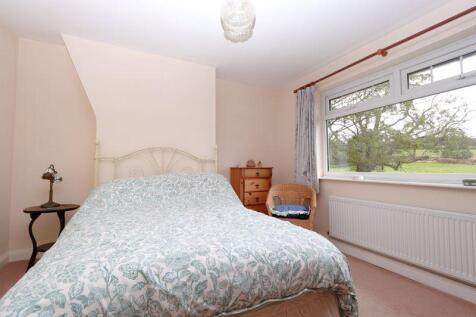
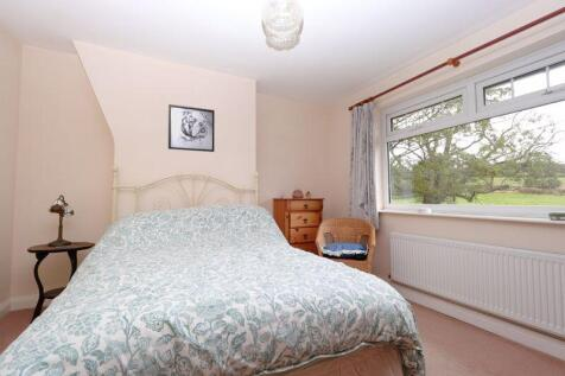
+ wall art (191, 128)
